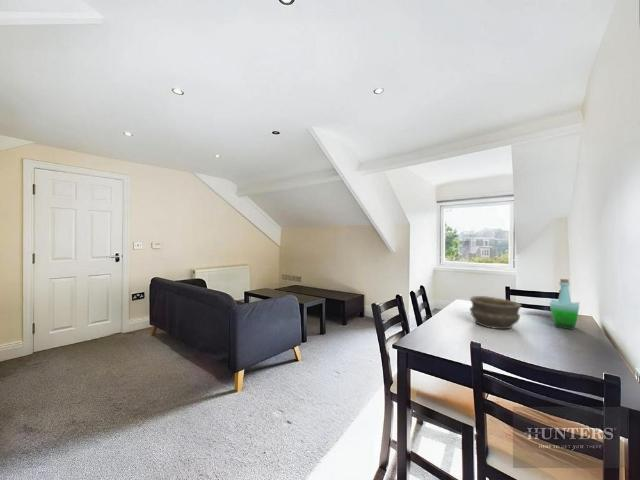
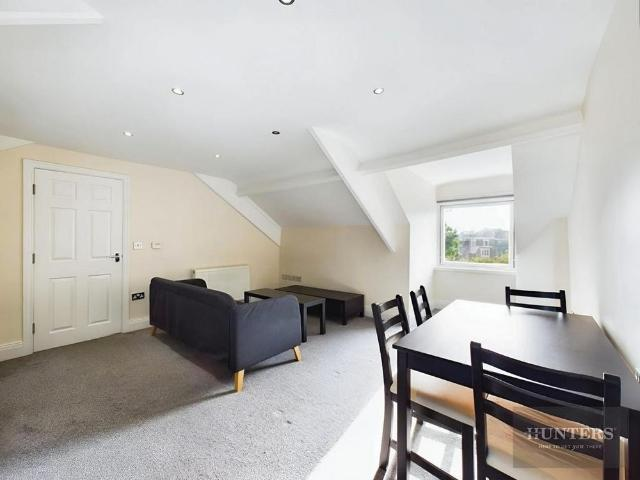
- bowl (494, 312)
- bottle (564, 303)
